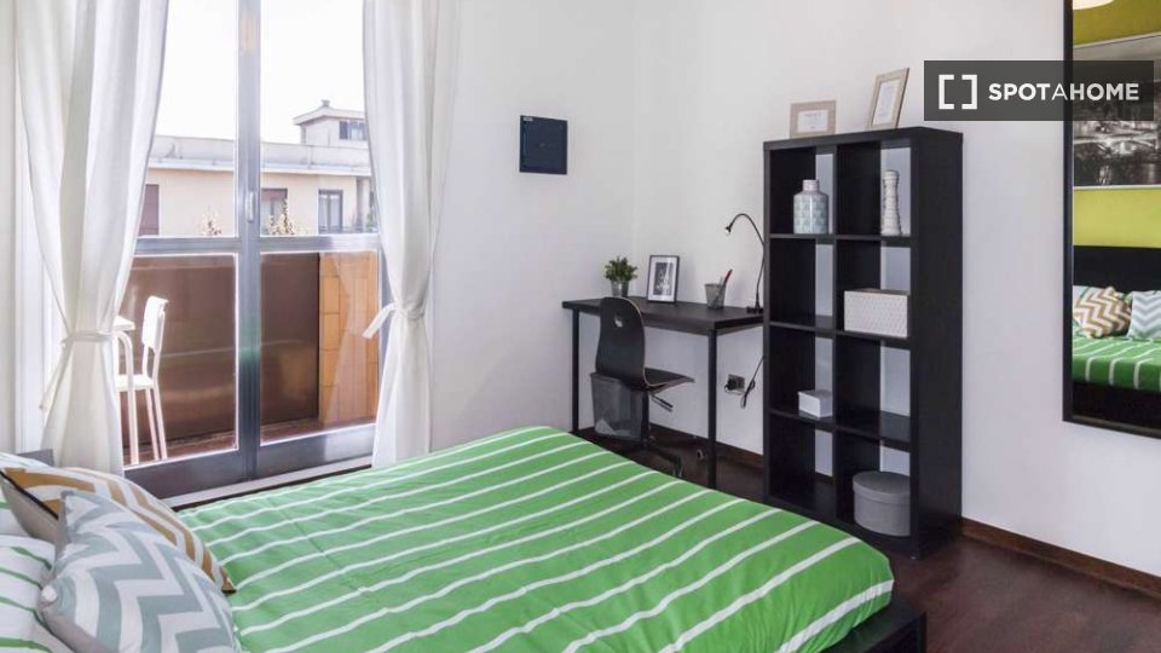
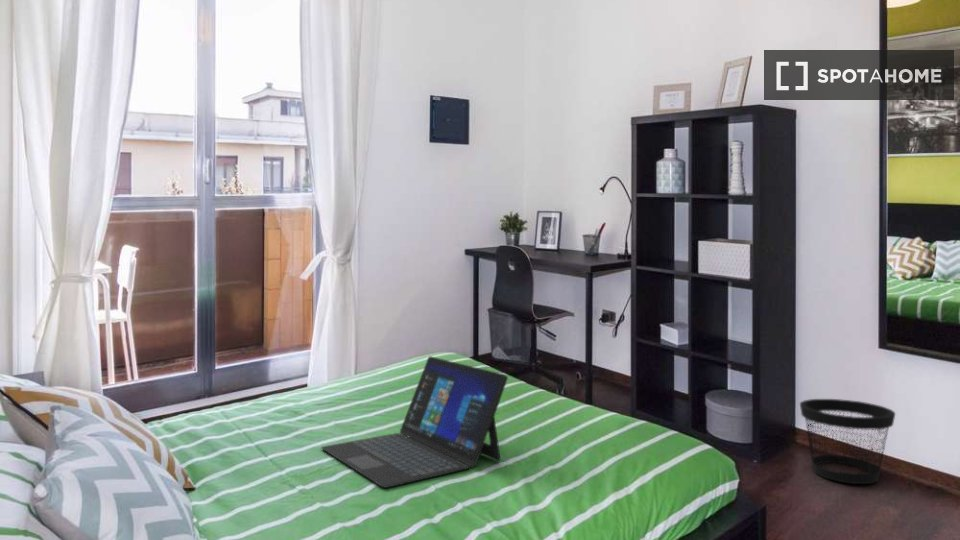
+ laptop (411, 412)
+ wastebasket (845, 441)
